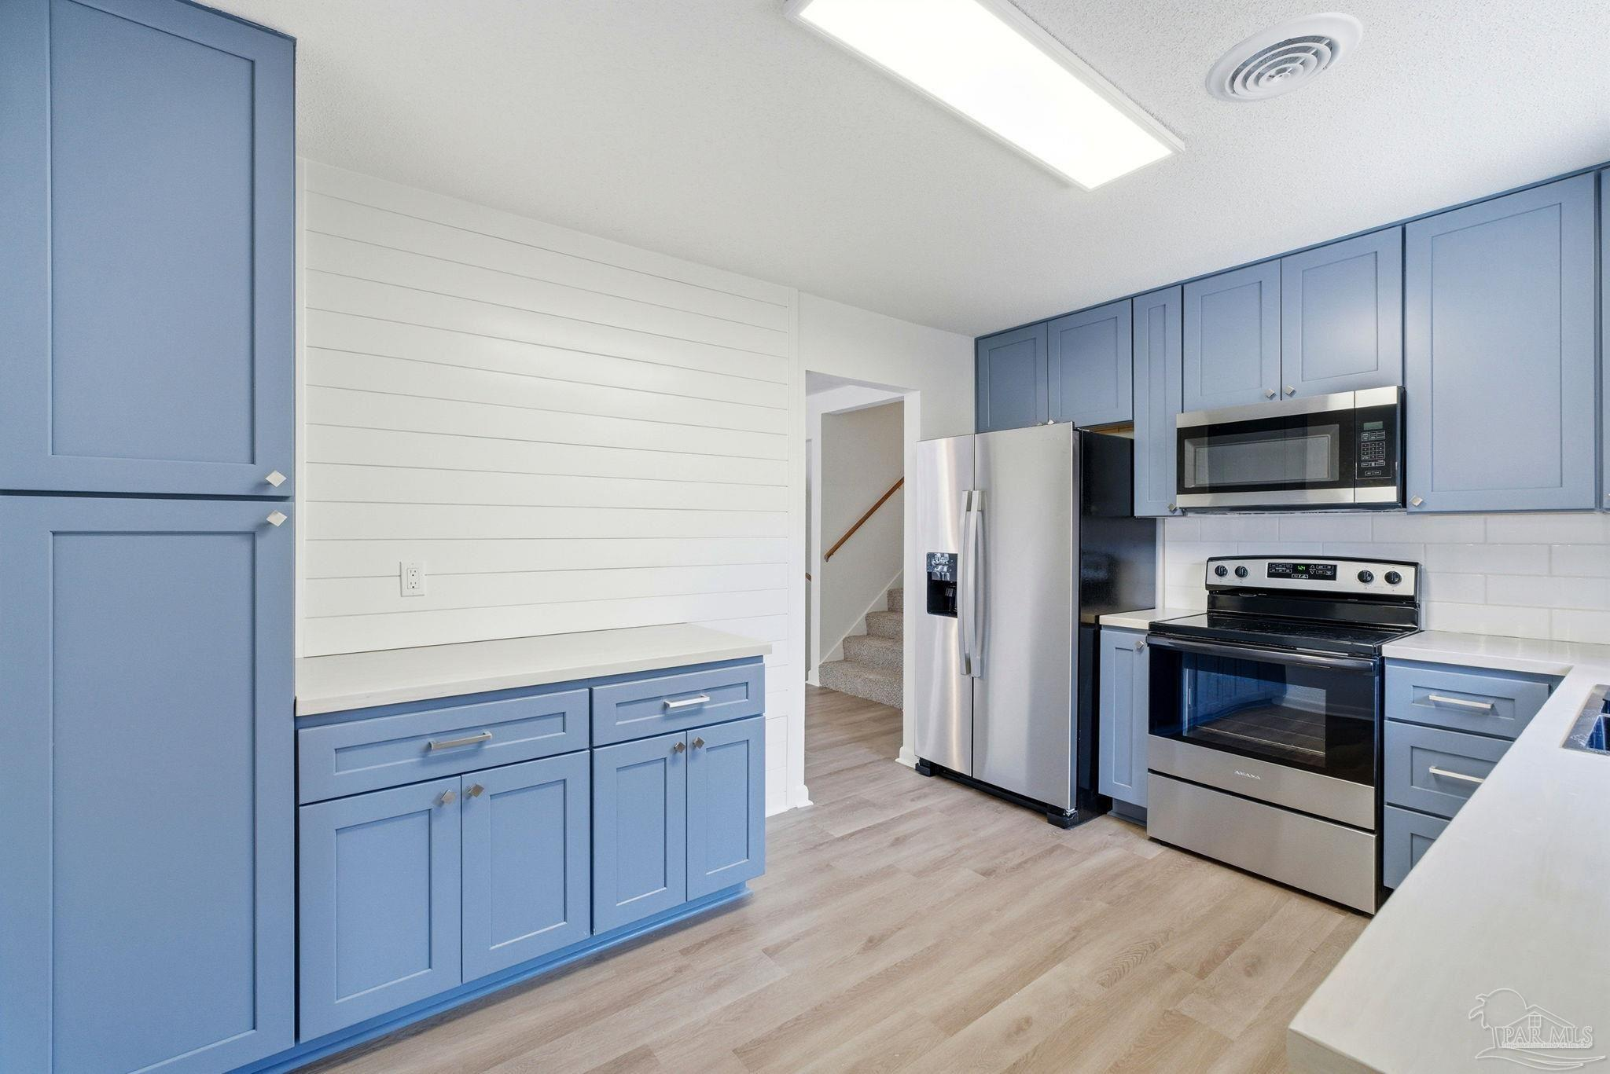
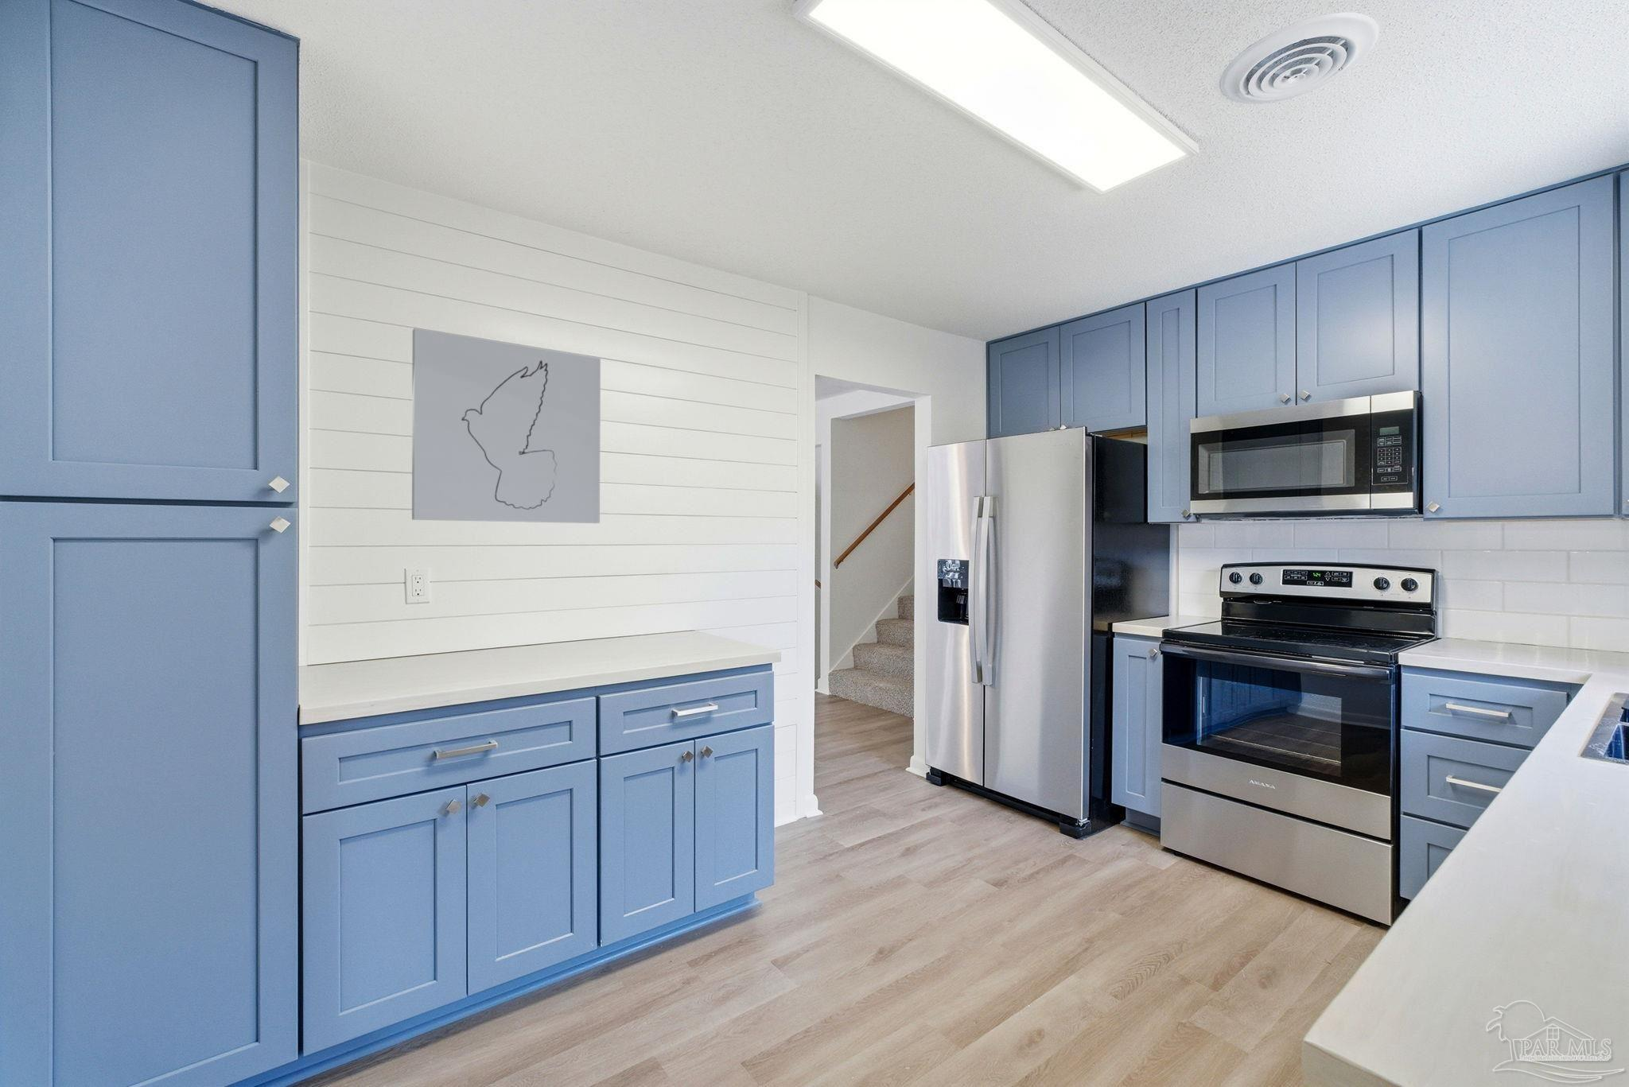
+ wall art (512, 433)
